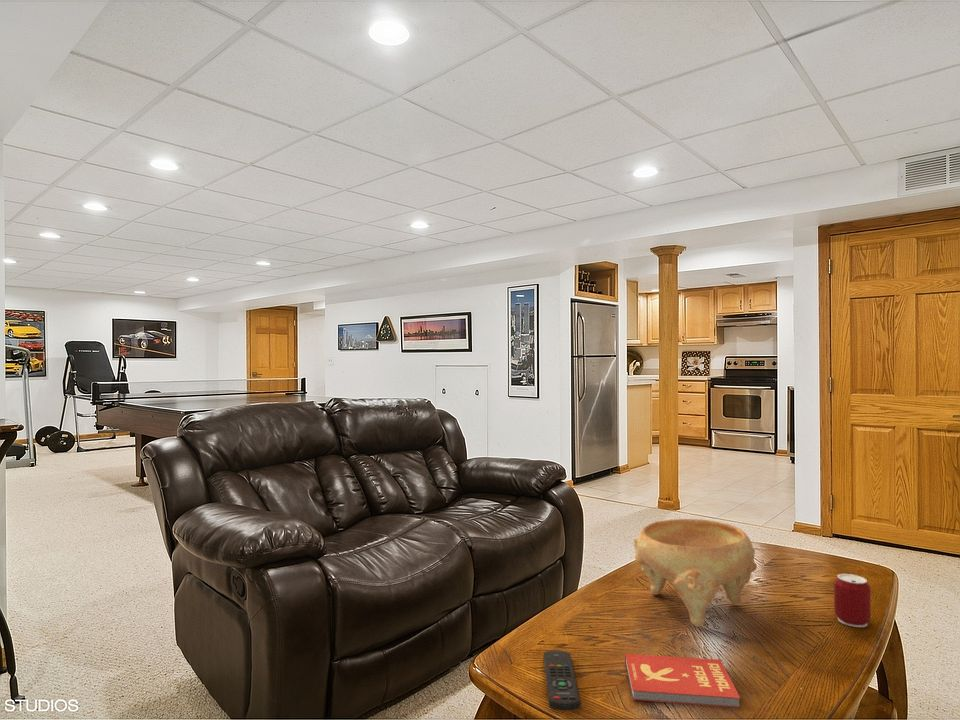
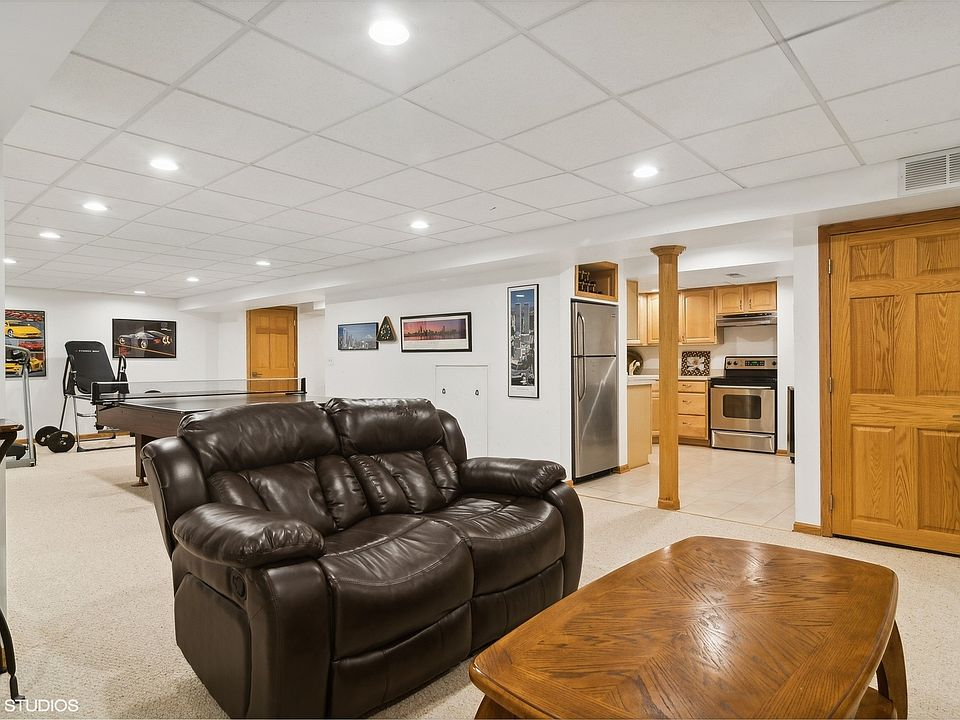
- can (852, 600)
- book (678, 678)
- remote control (560, 677)
- decorative bowl (692, 566)
